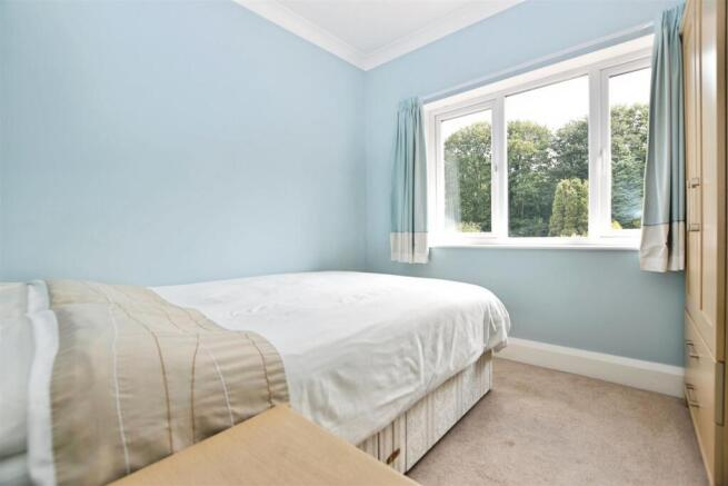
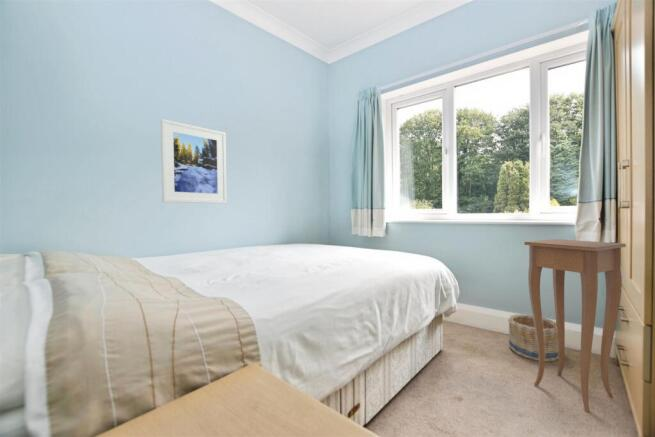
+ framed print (196, 164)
+ basket (533, 336)
+ side table (564, 319)
